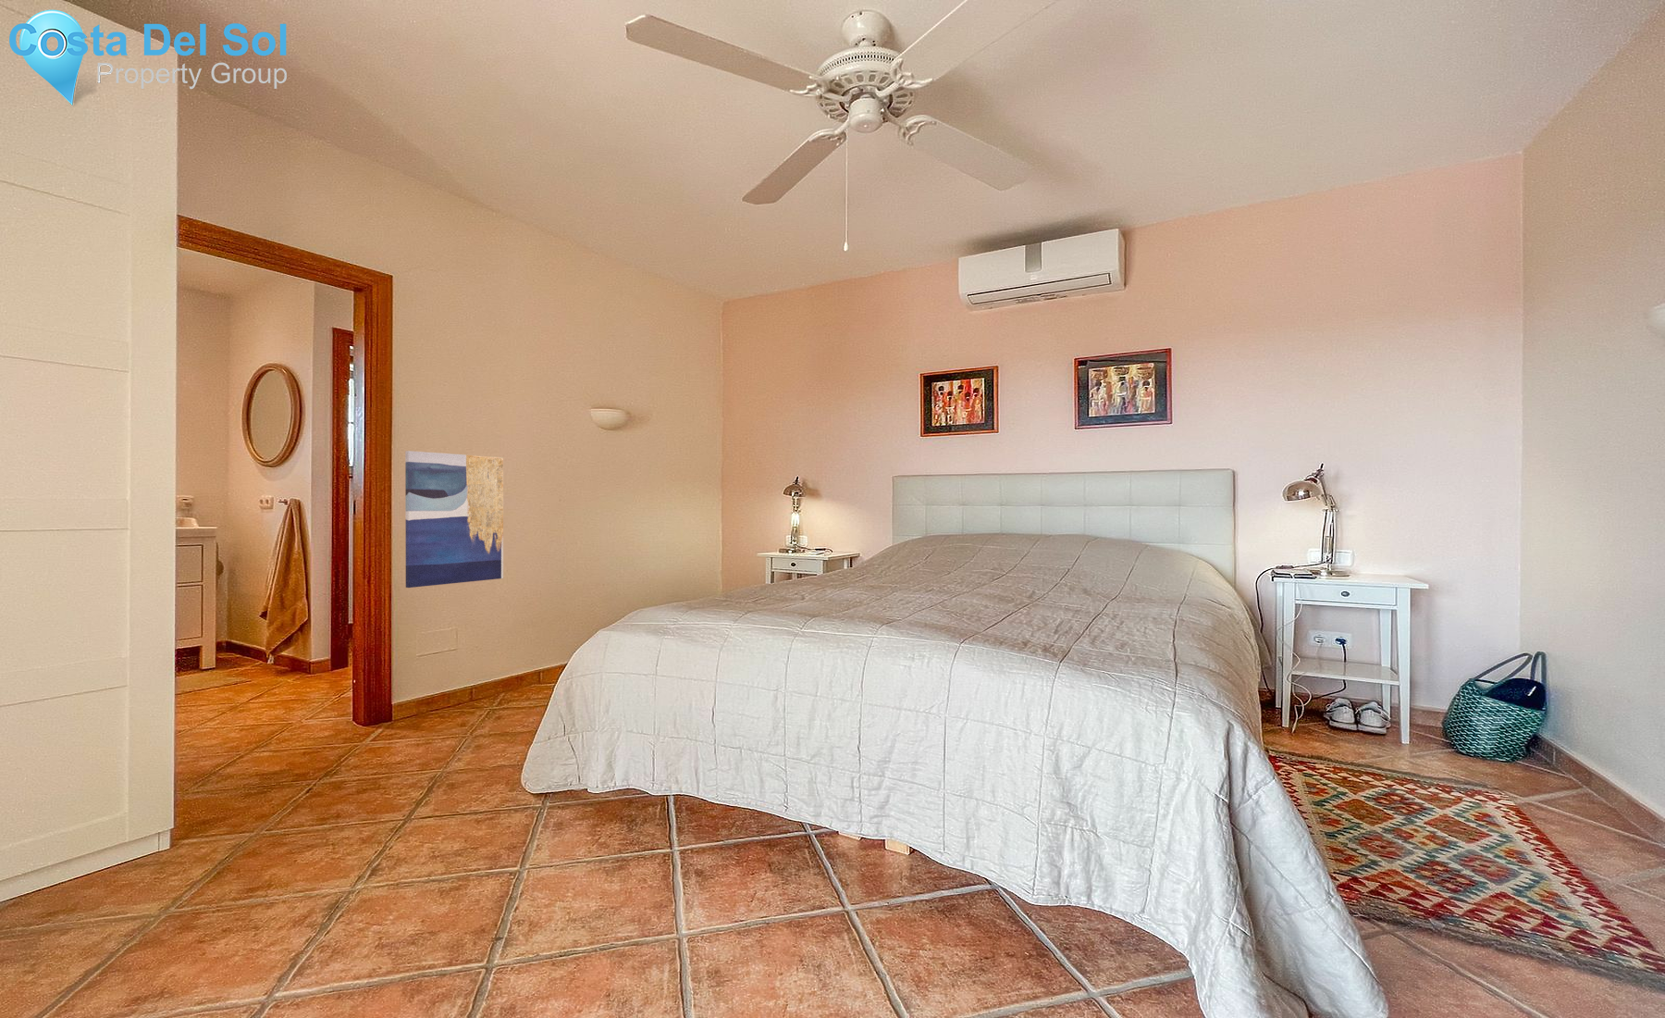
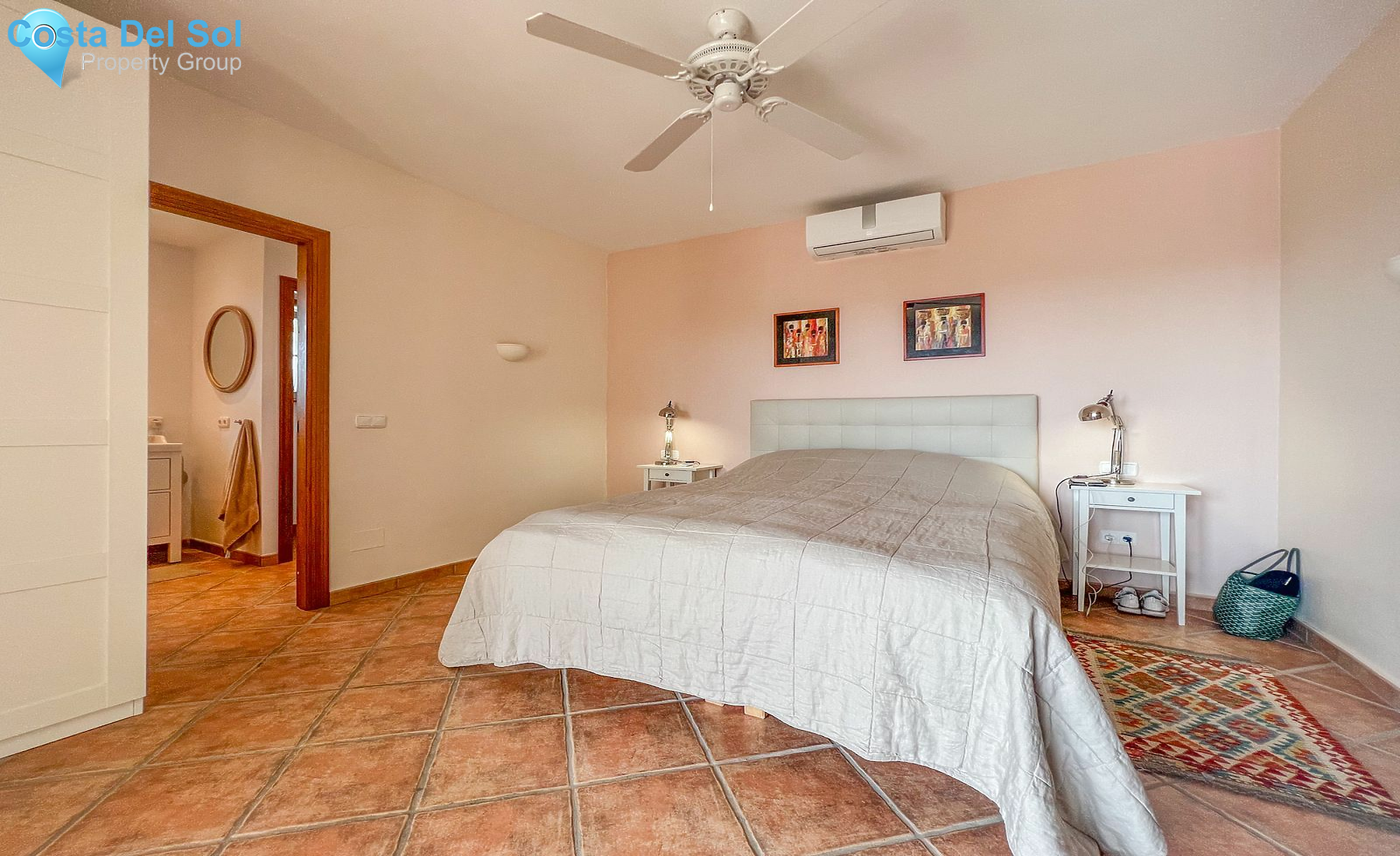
- wall art (457, 519)
